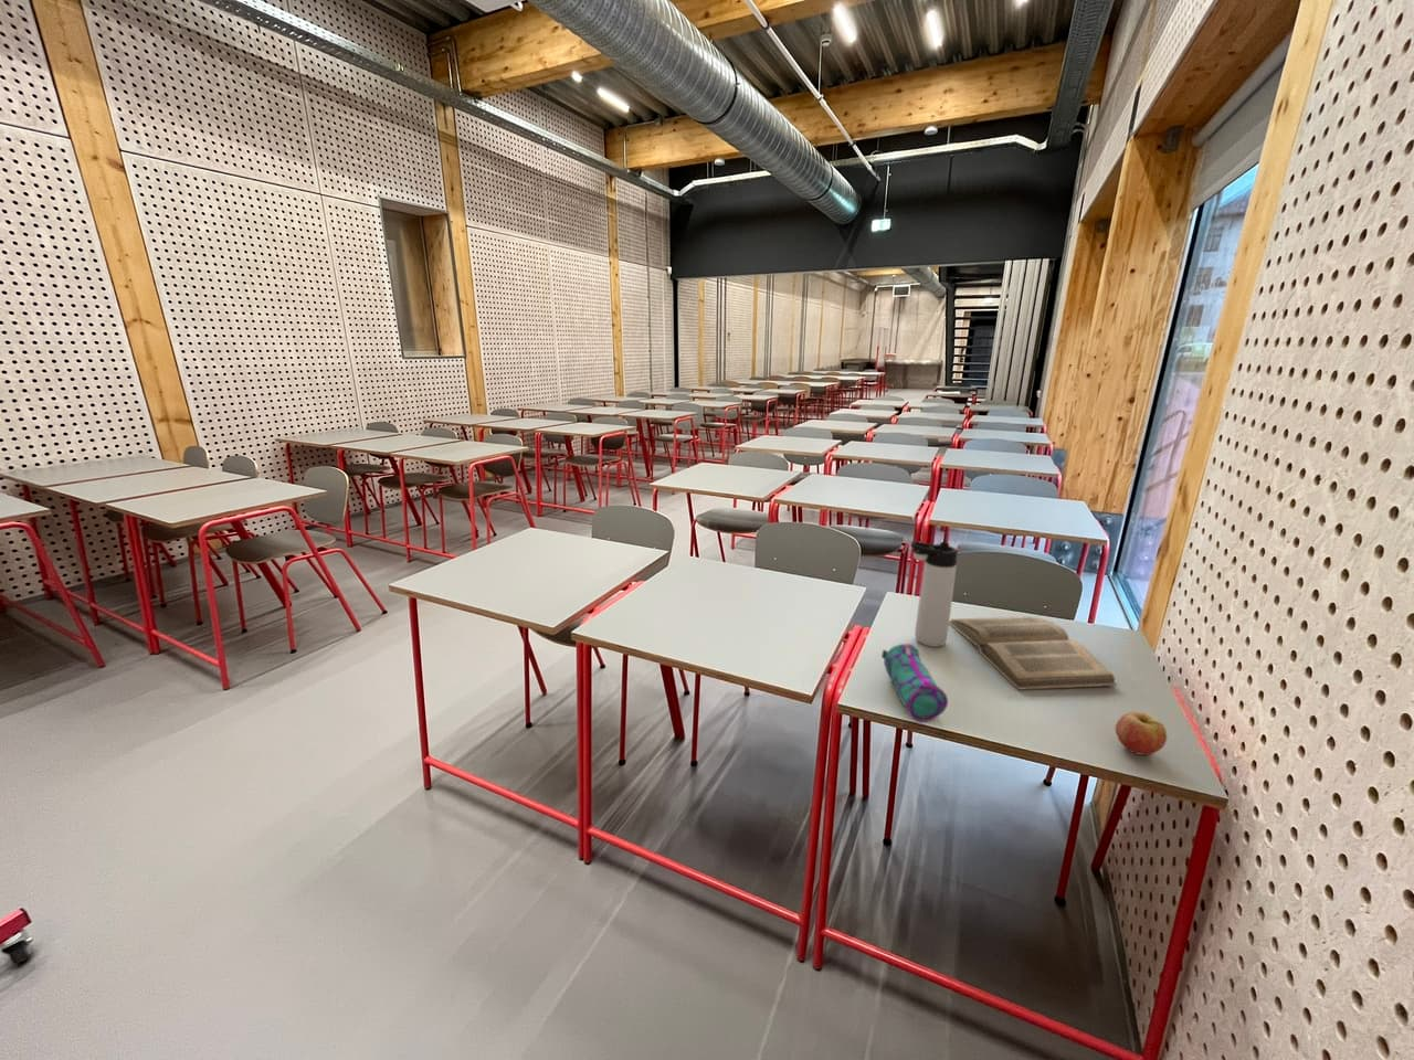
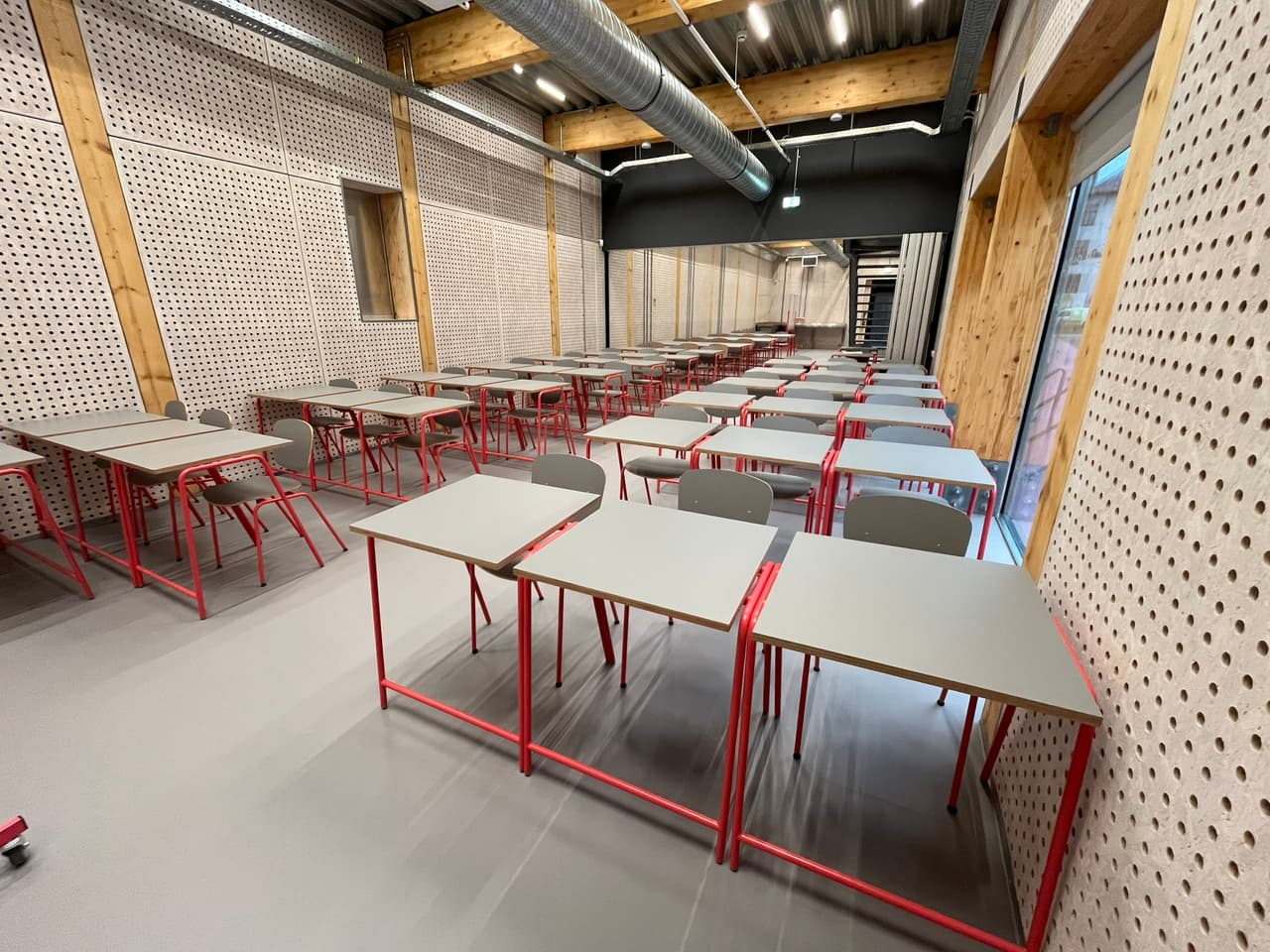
- book (1025, 642)
- pencil case (913, 679)
- thermos bottle (927, 593)
- fruit (1140, 732)
